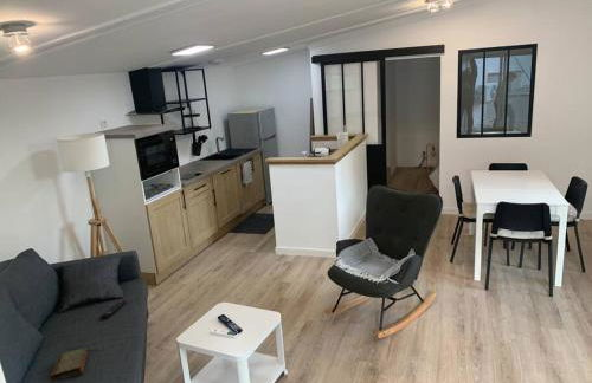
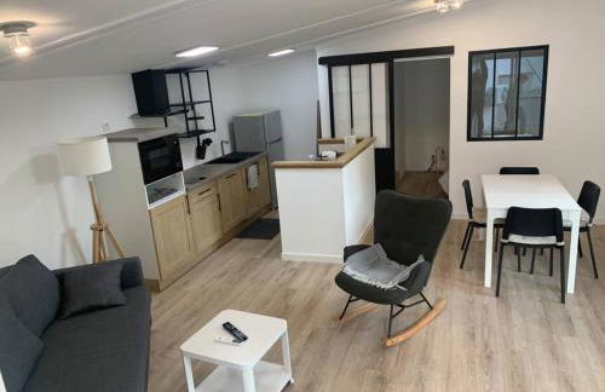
- remote control (114, 309)
- book (67, 363)
